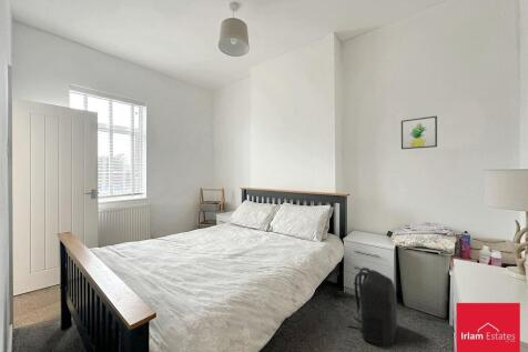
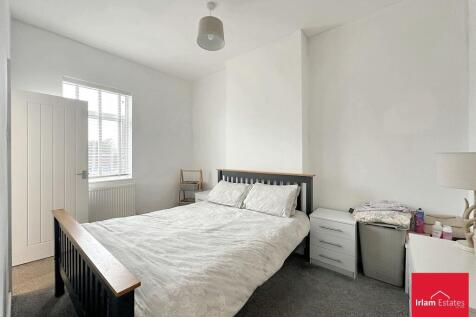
- backpack (372, 299)
- wall art (418, 133)
